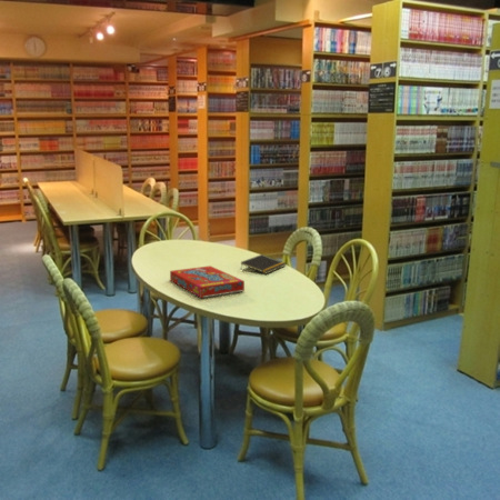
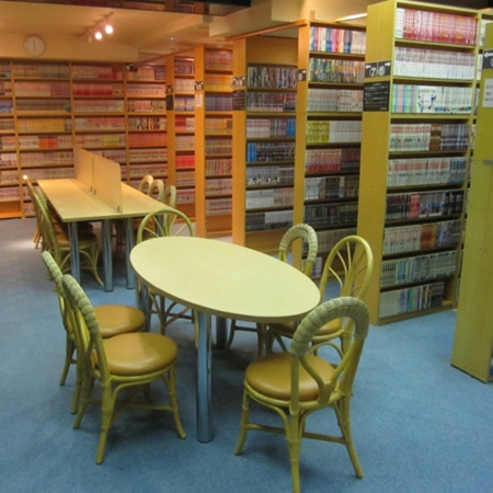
- notepad (263, 263)
- snack box (206, 280)
